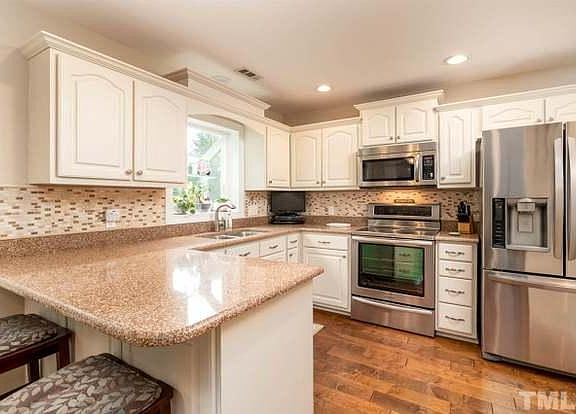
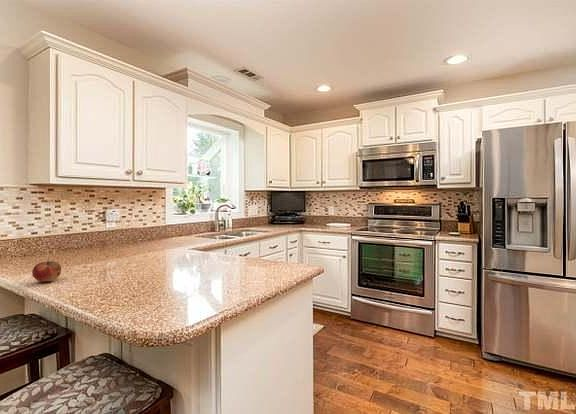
+ fruit (47, 270)
